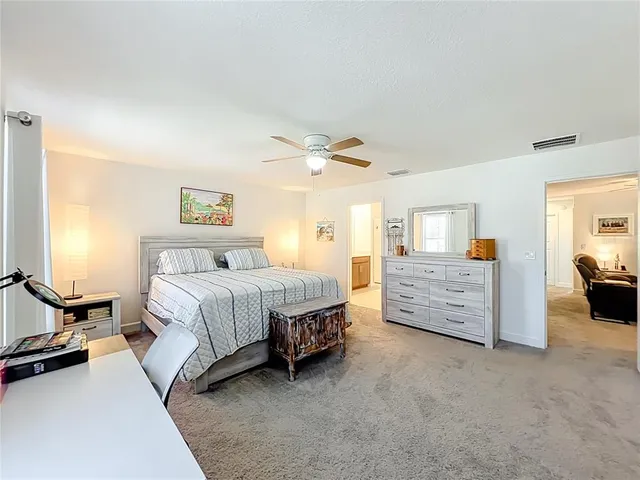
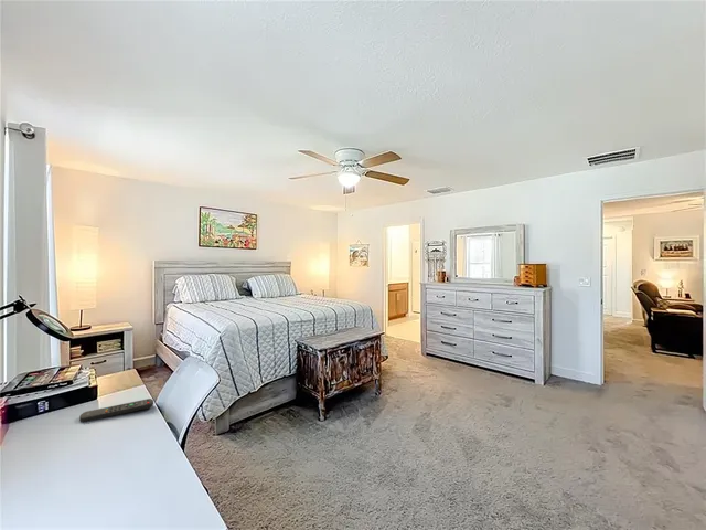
+ remote control (118, 409)
